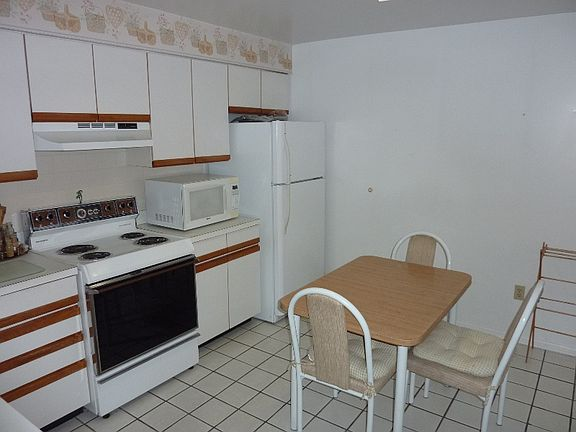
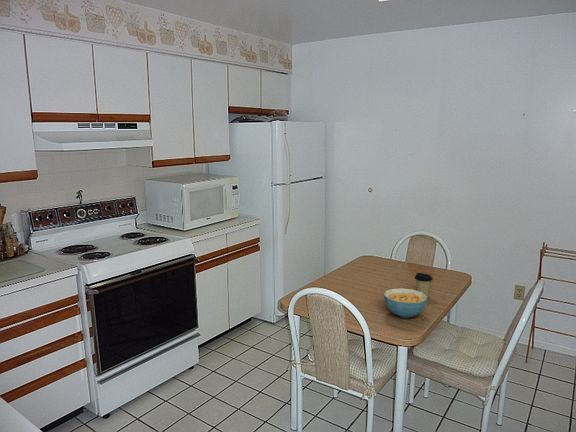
+ coffee cup (423, 285)
+ cereal bowl (404, 305)
